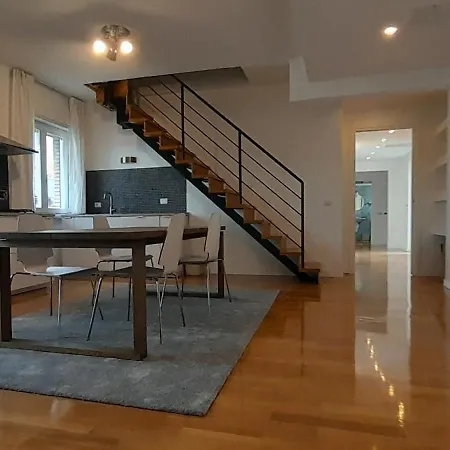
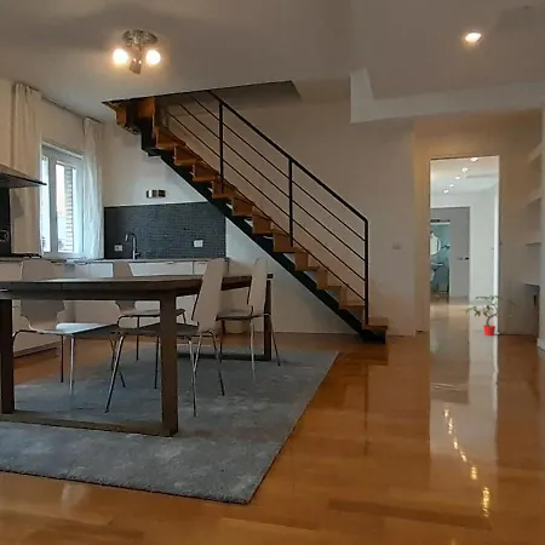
+ potted plant (490, 315)
